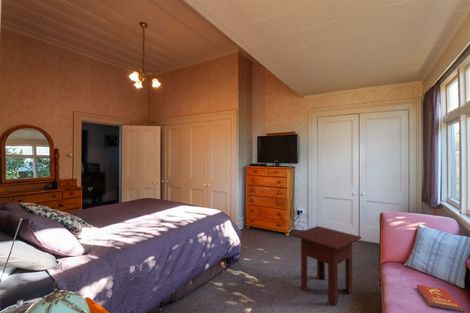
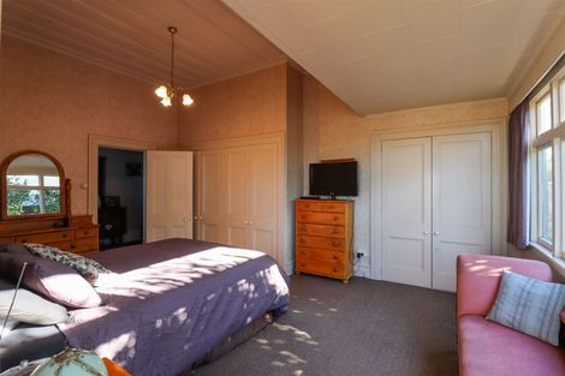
- side table (326, 262)
- book (438, 297)
